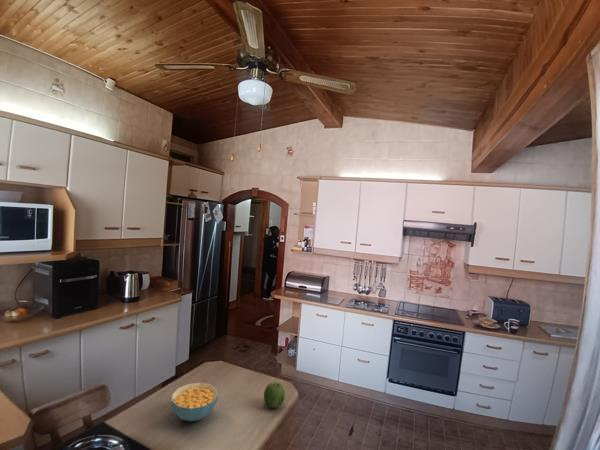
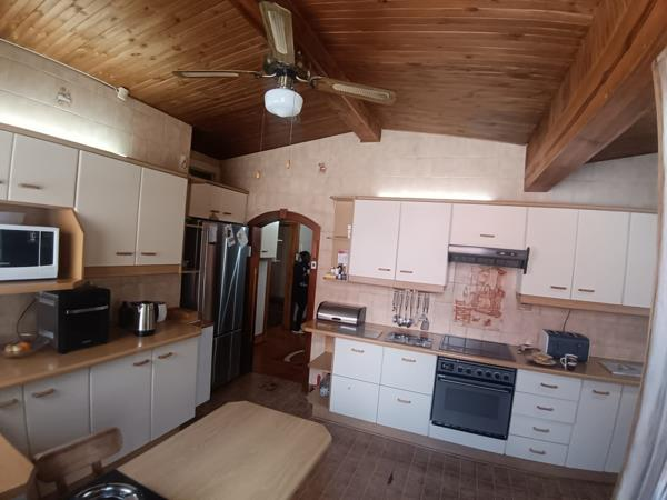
- fruit (274, 393)
- cereal bowl (194, 405)
